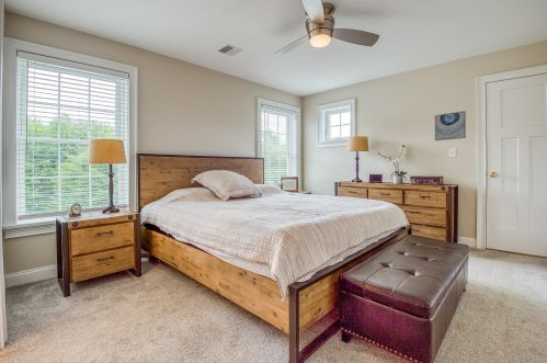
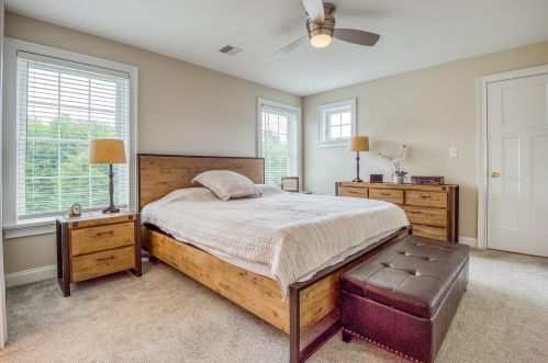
- wall art (449, 126)
